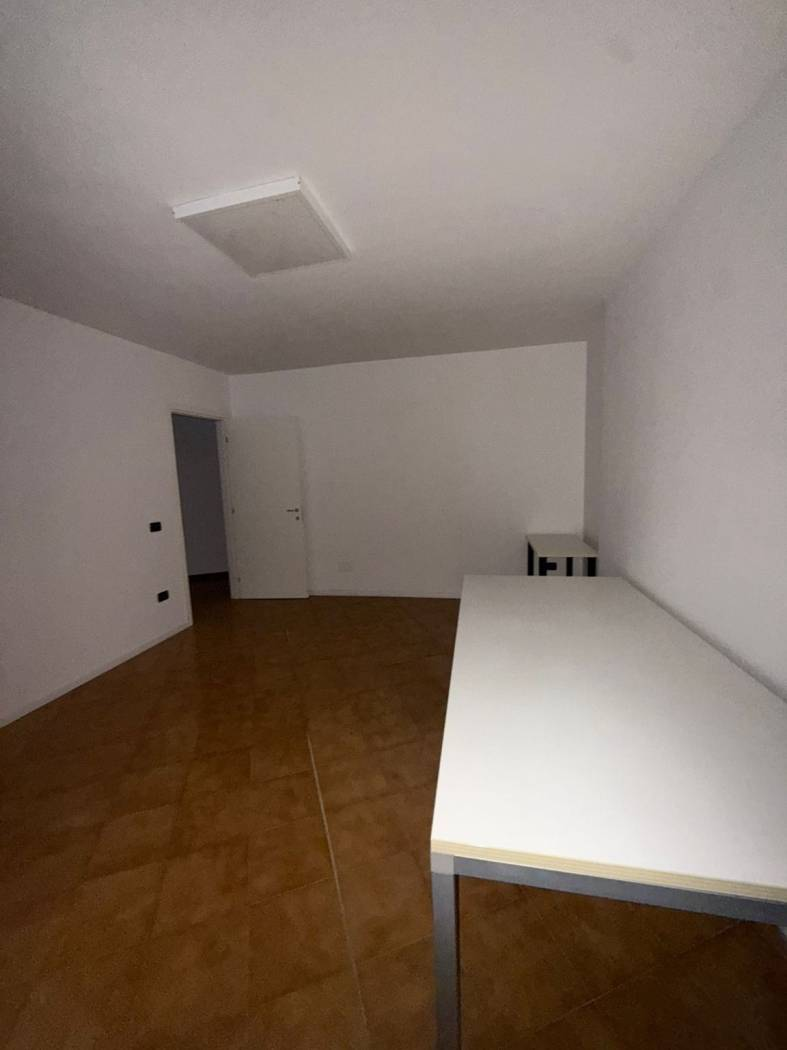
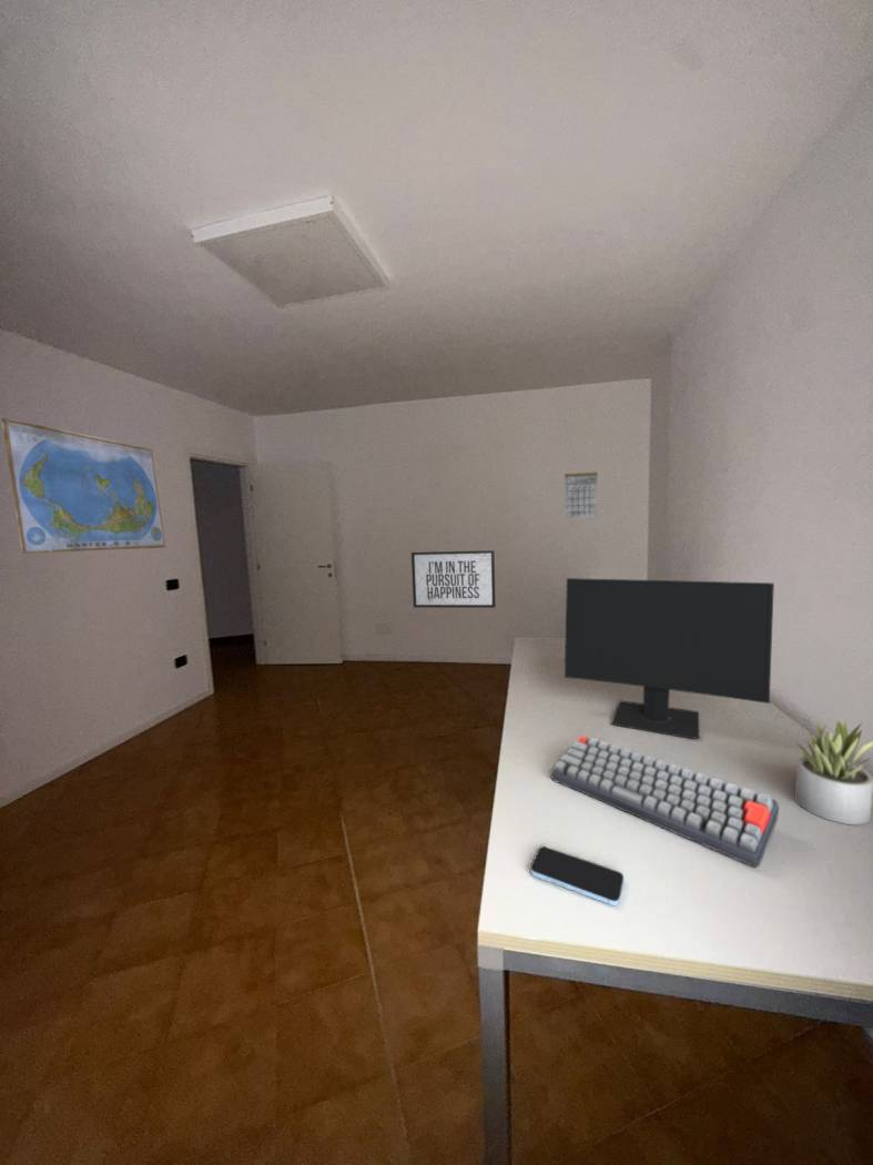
+ succulent plant (834, 762)
+ world map (98, 494)
+ smartphone (576, 873)
+ calendar (580, 490)
+ mirror (453, 579)
+ keyboard (652, 786)
+ computer monitor (658, 651)
